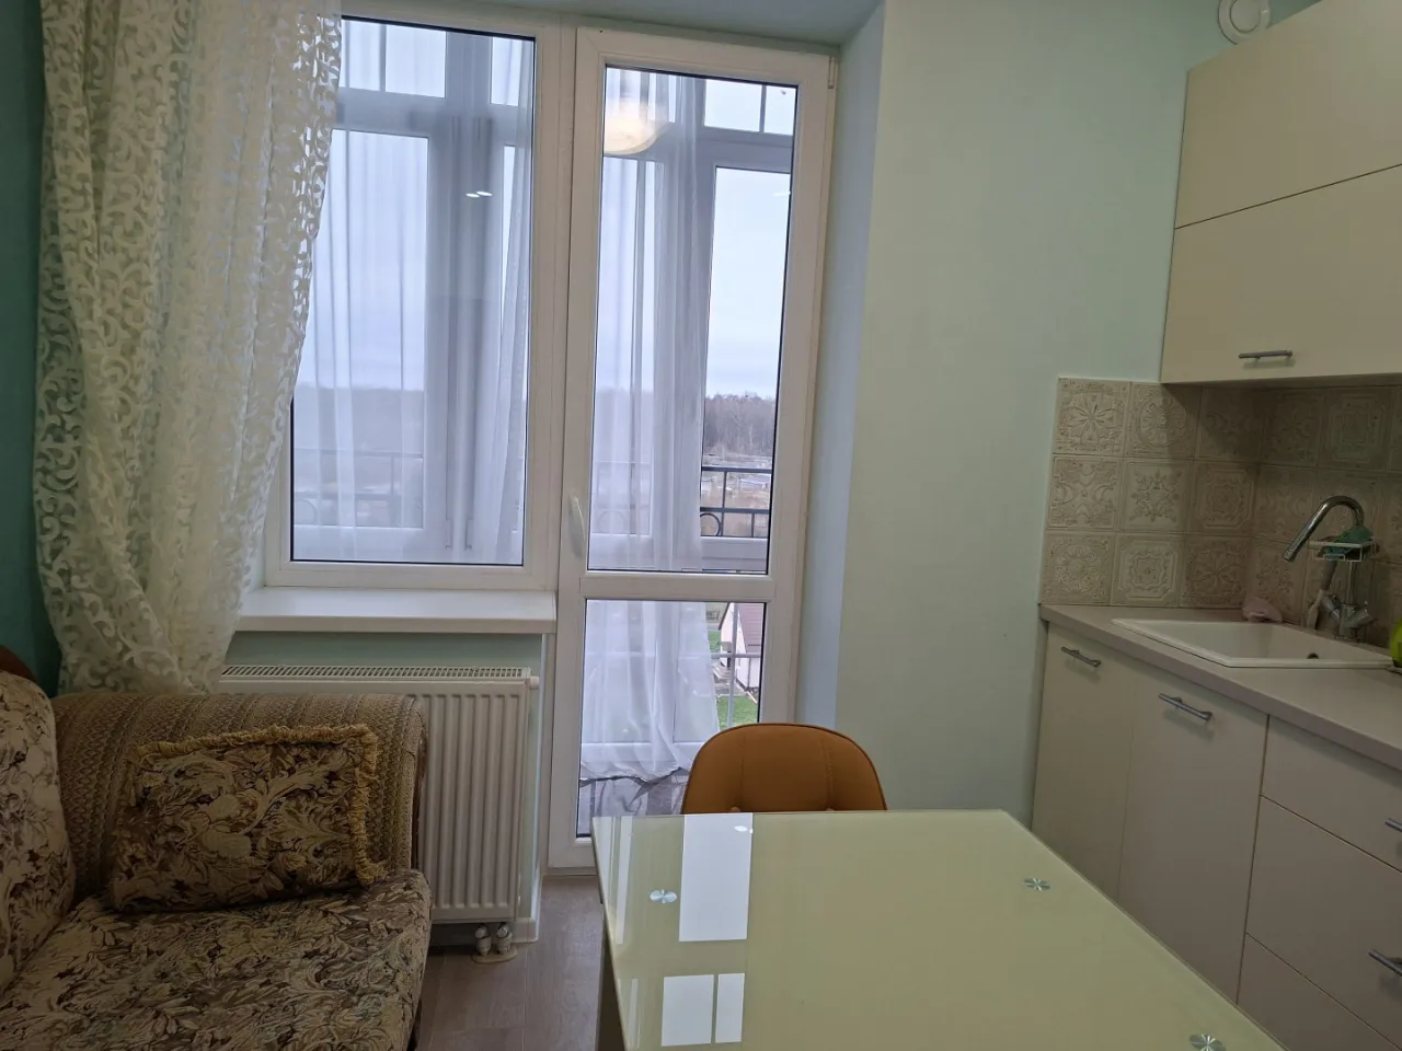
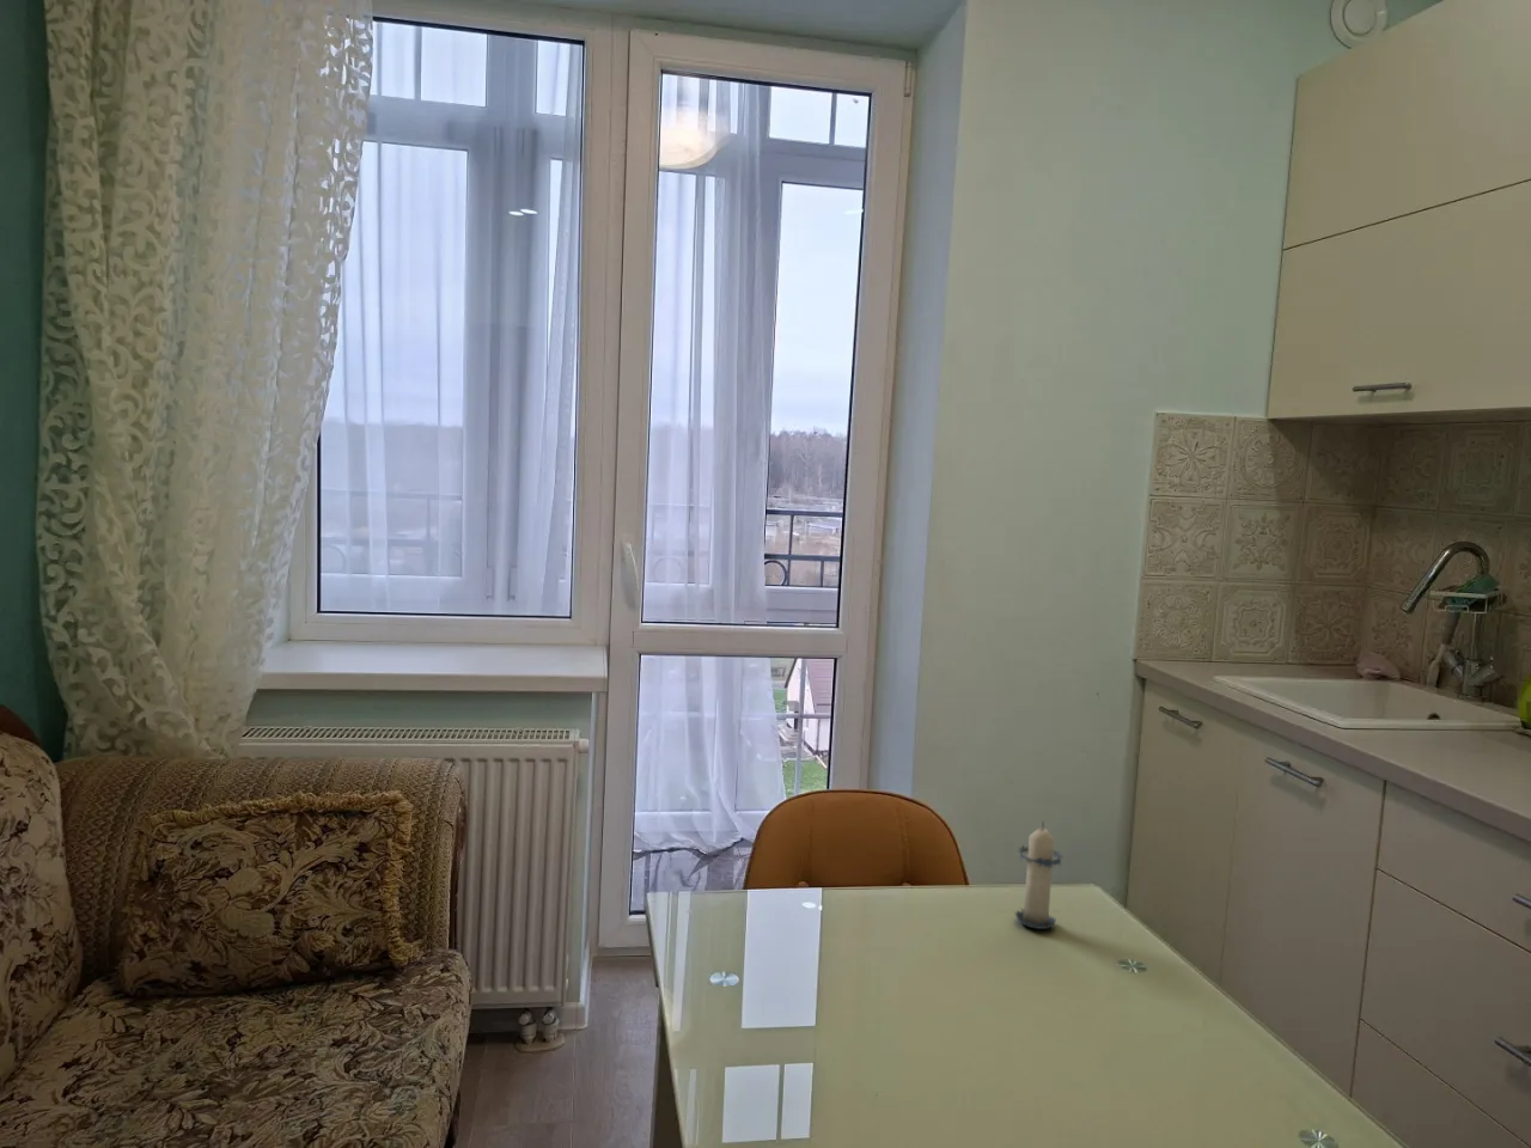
+ candle (1038, 872)
